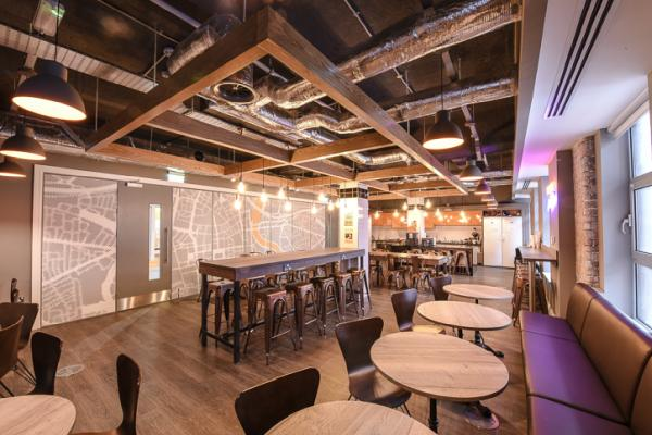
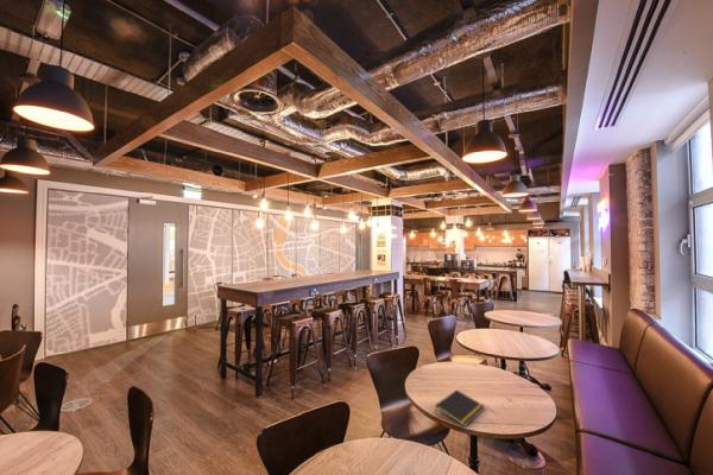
+ notepad (460, 406)
